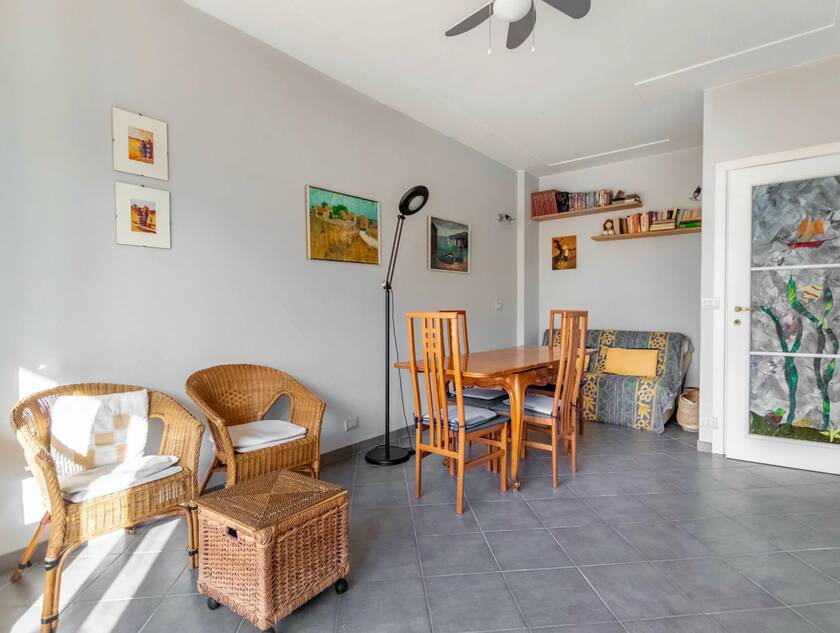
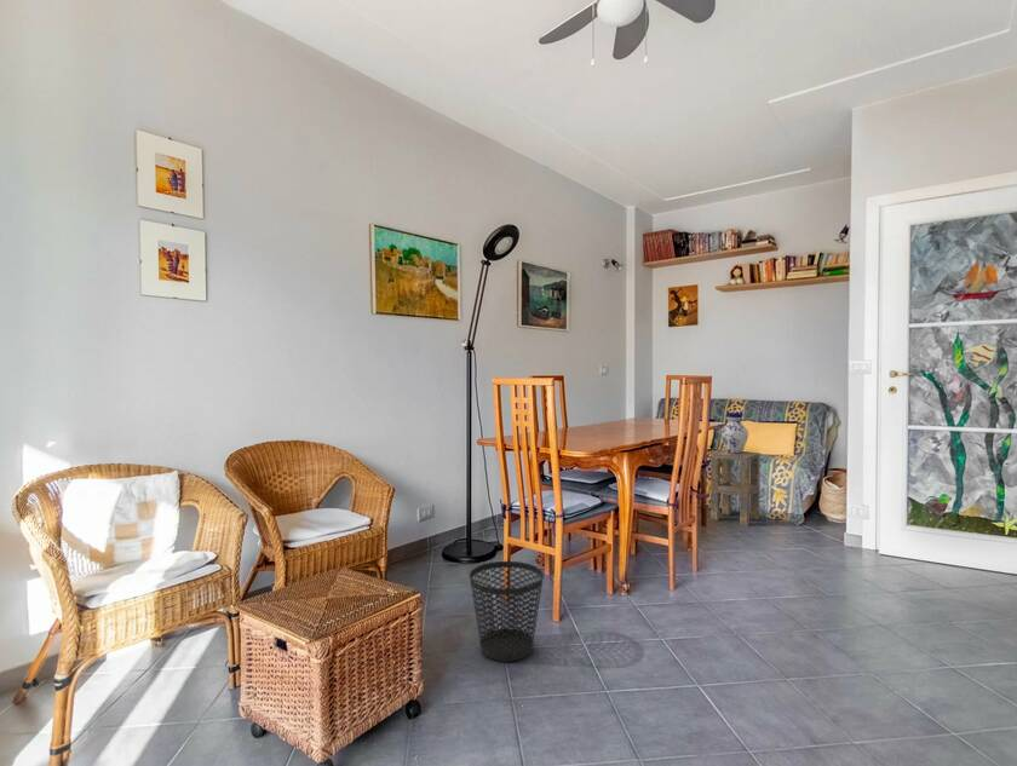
+ vase (734, 432)
+ wastebasket (506, 611)
+ side table (735, 485)
